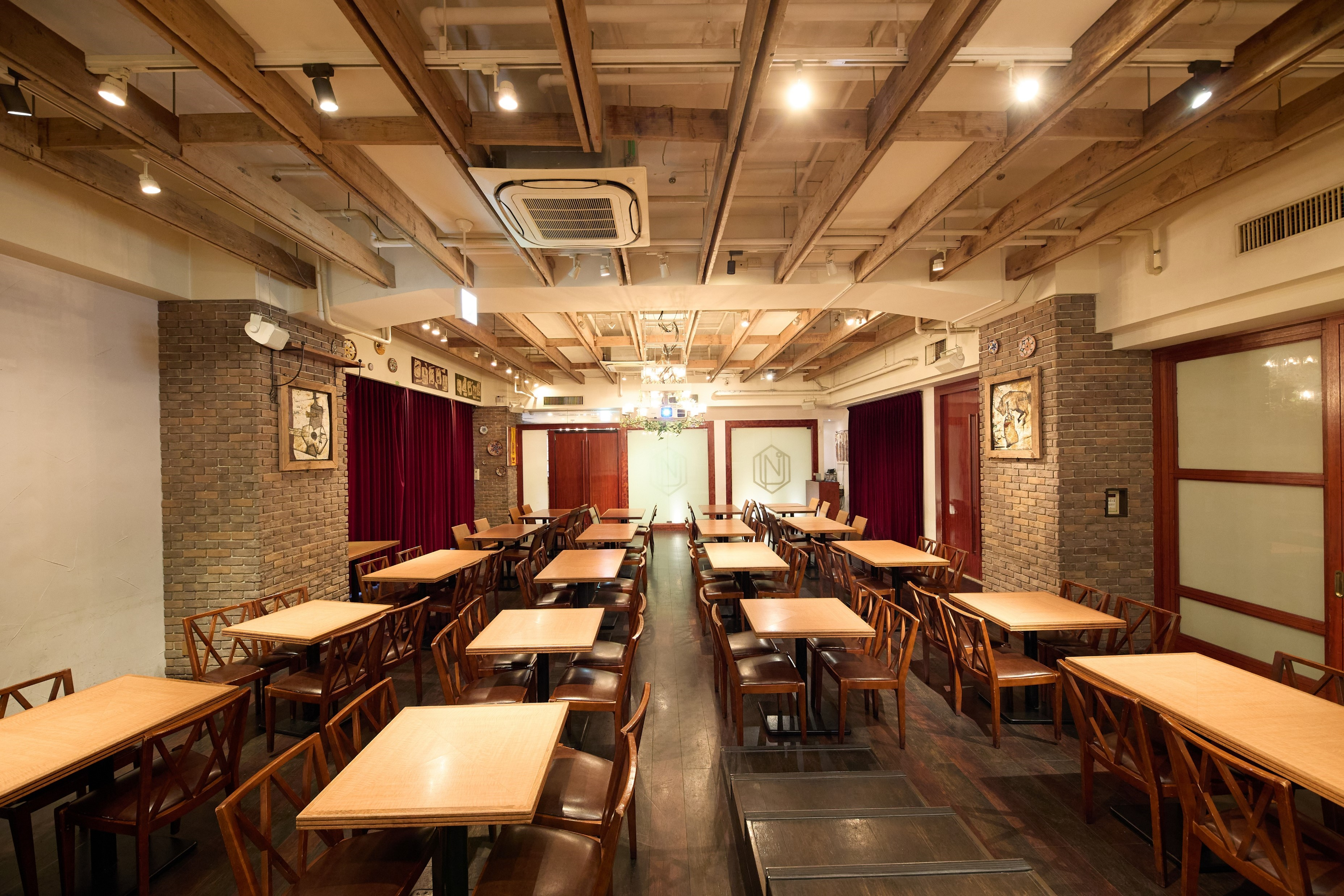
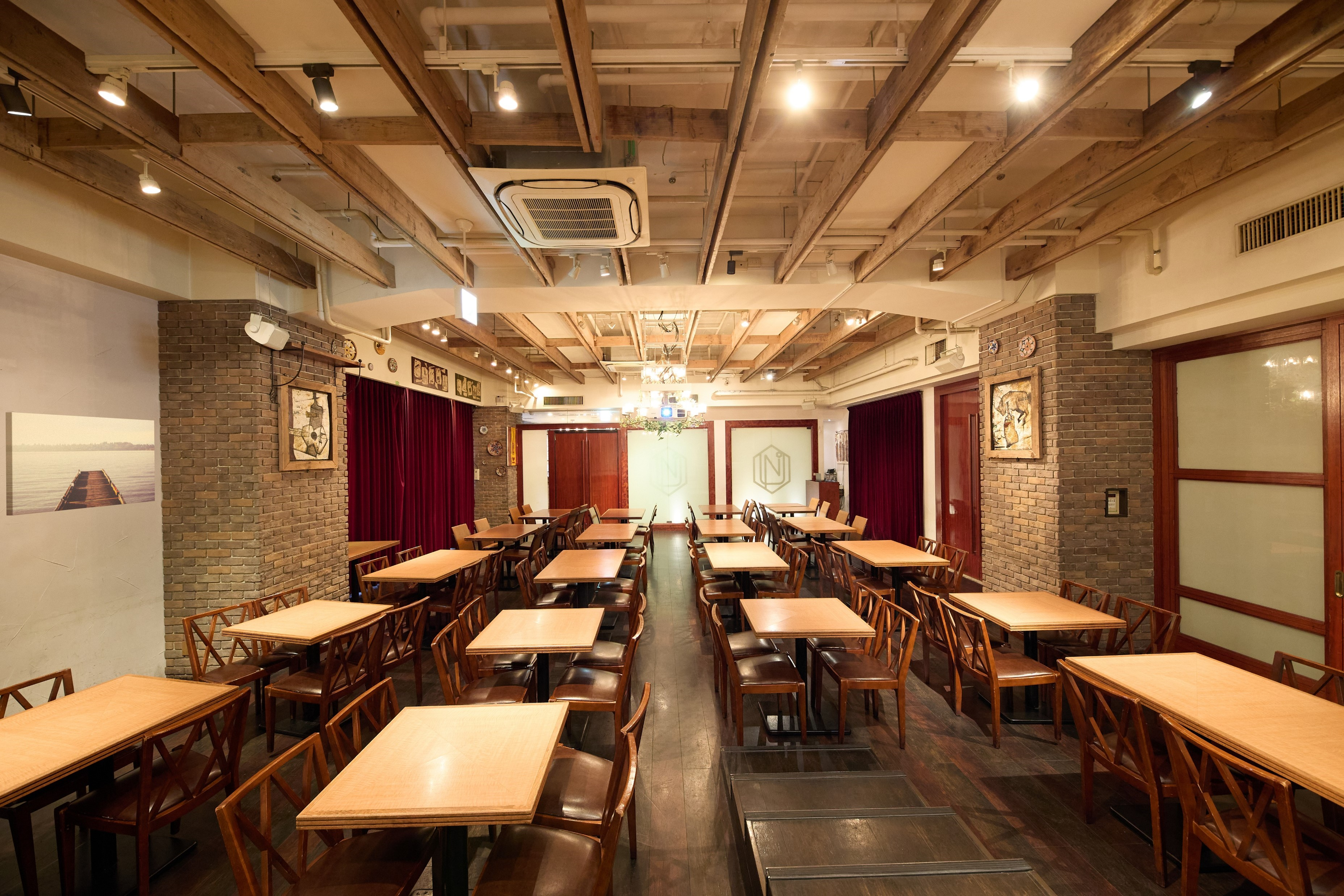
+ wall art (89, 462)
